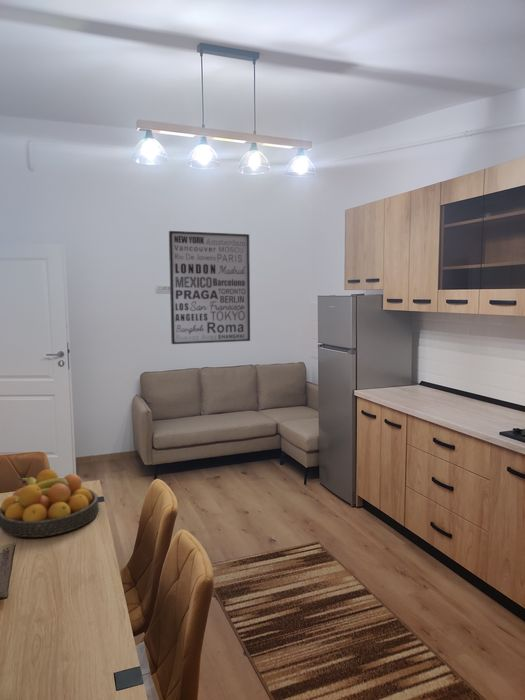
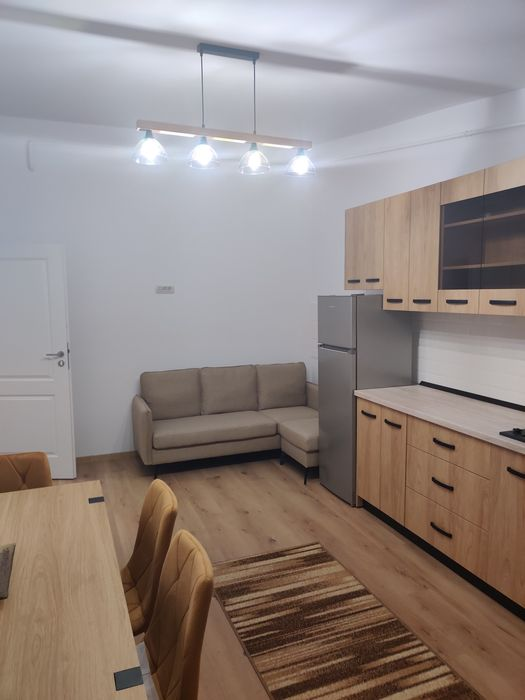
- fruit bowl (49, 496)
- wall art (211, 288)
